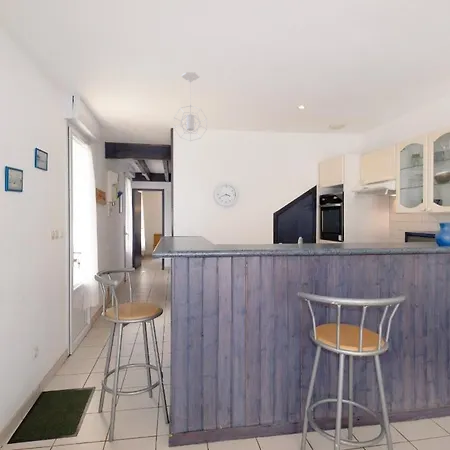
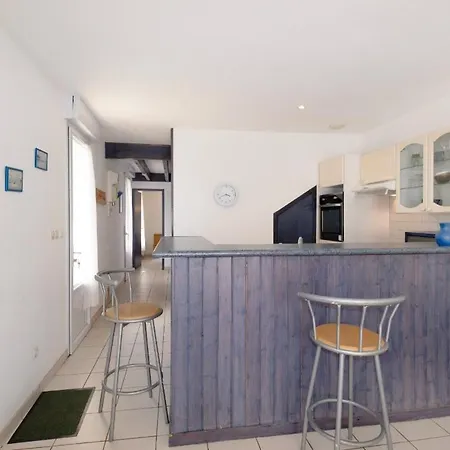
- pendant light (190, 108)
